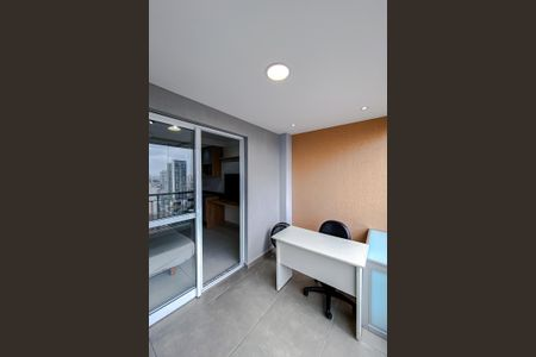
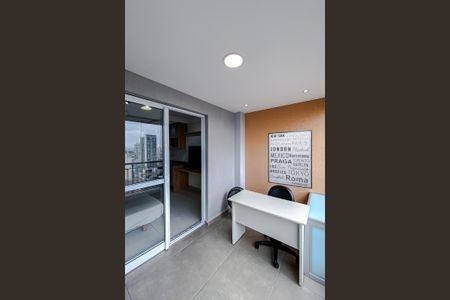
+ wall art (288, 158)
